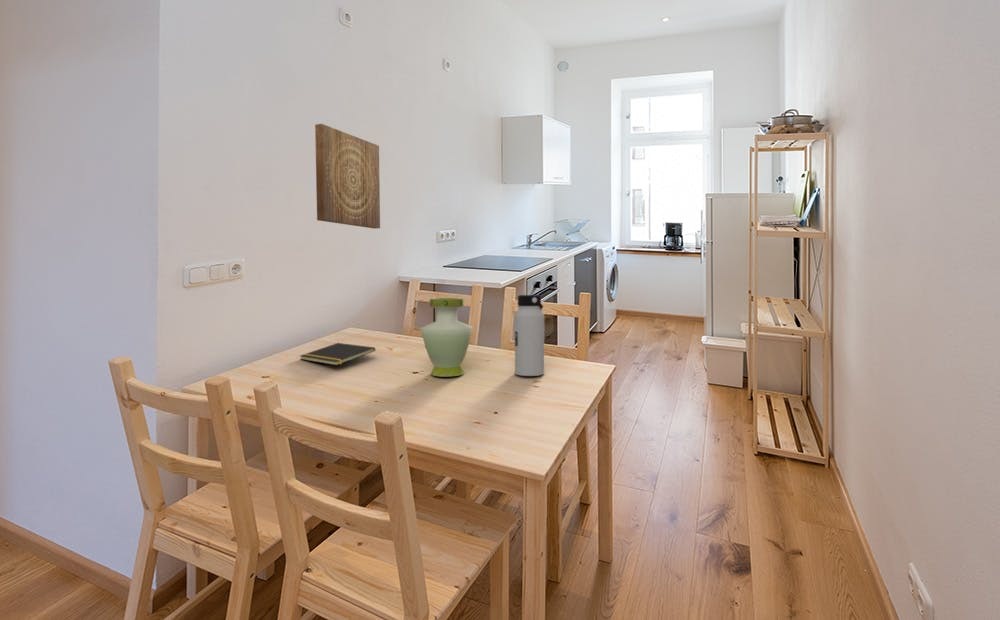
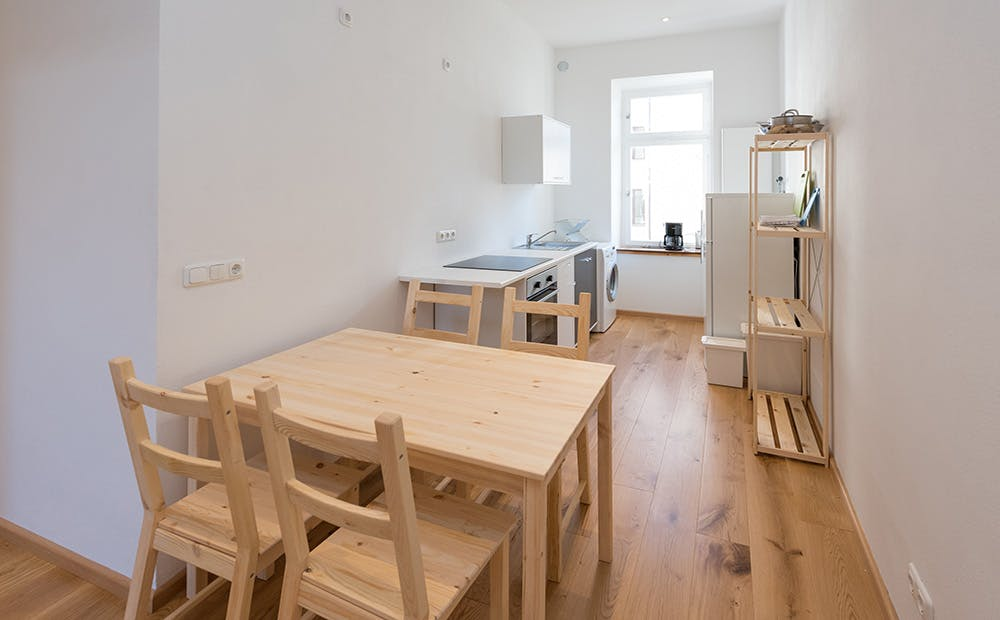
- wall art (350, 180)
- vase (447, 336)
- notepad (337, 353)
- water bottle (529, 334)
